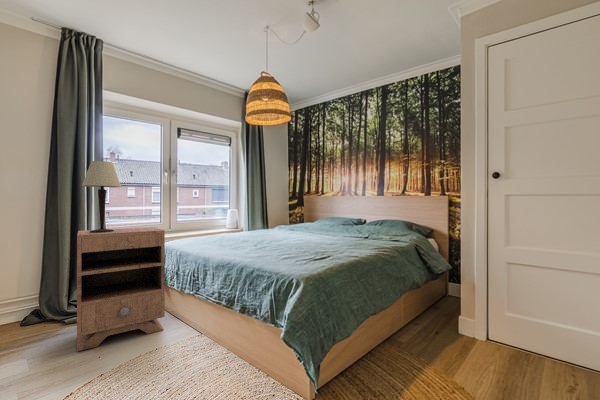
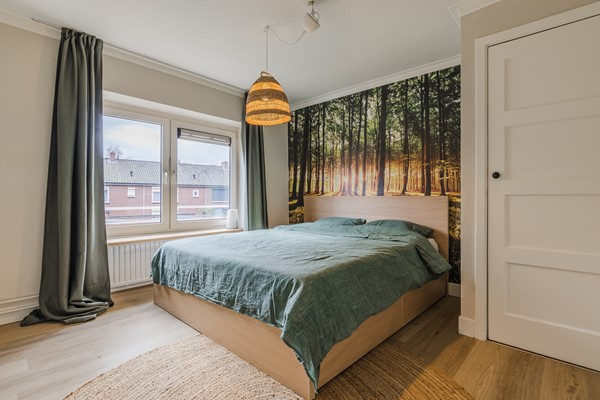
- nightstand (121, 281)
- table lamp (102, 196)
